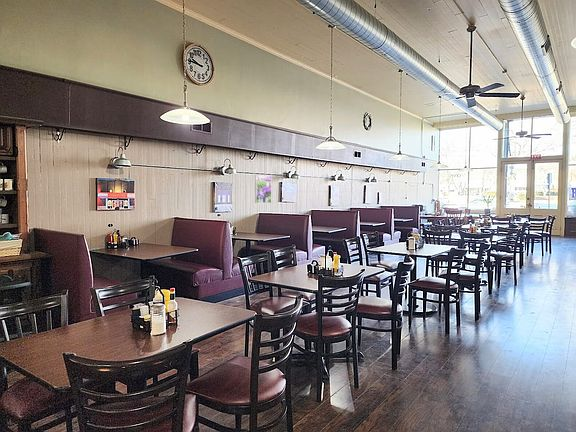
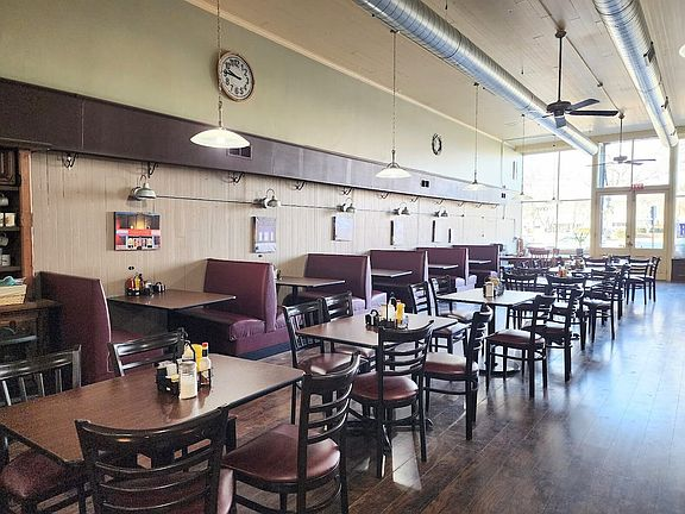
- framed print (263, 189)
